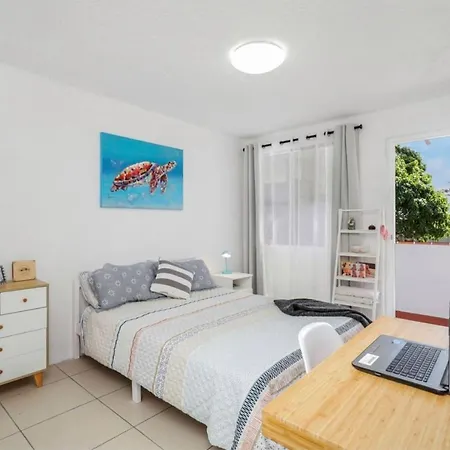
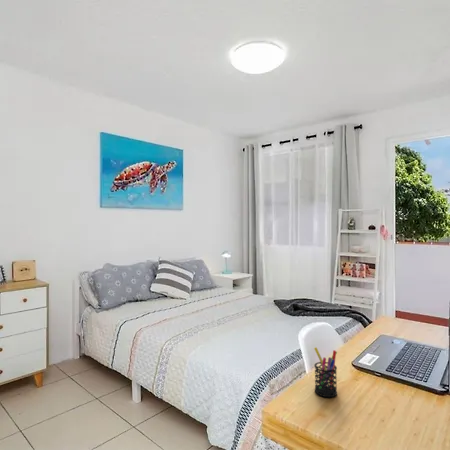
+ pen holder (328, 369)
